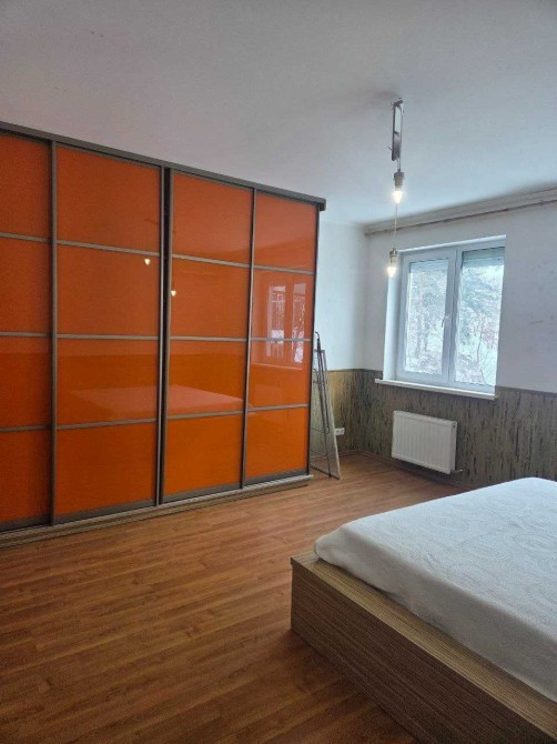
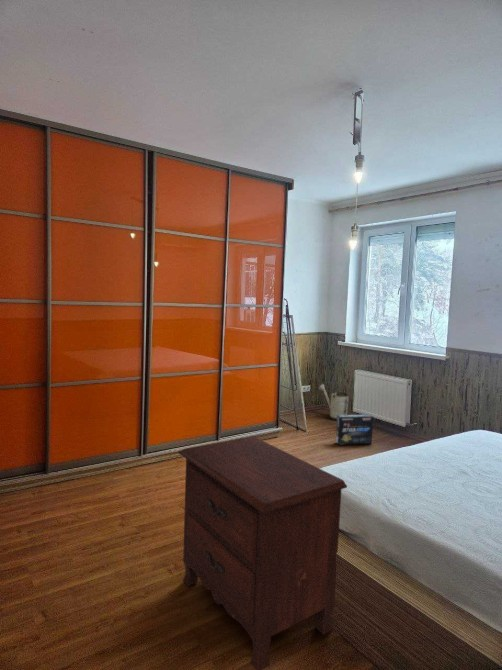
+ box (354, 429)
+ nightstand (253, 535)
+ watering can (333, 400)
